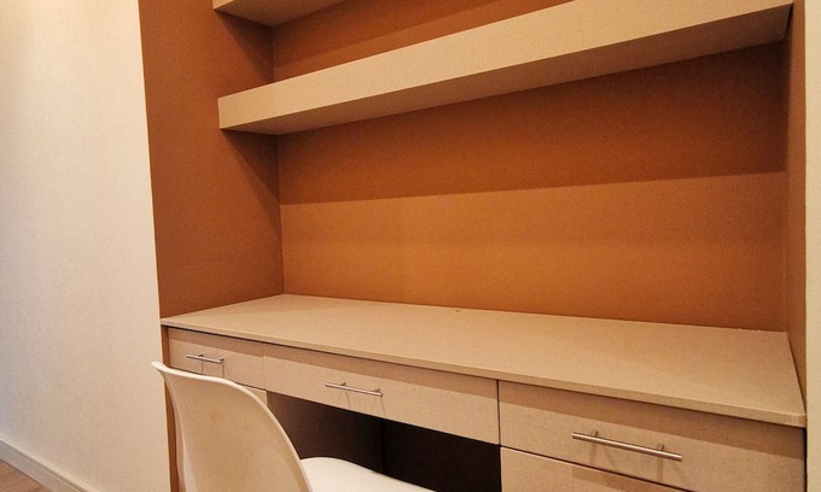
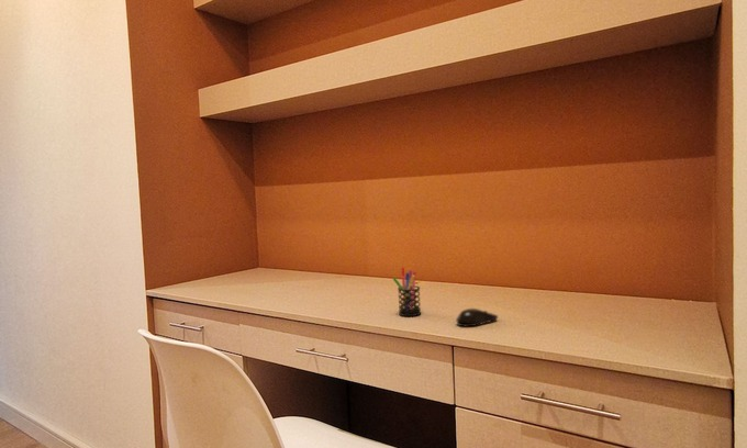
+ pen holder (405, 291)
+ computer mouse (477, 314)
